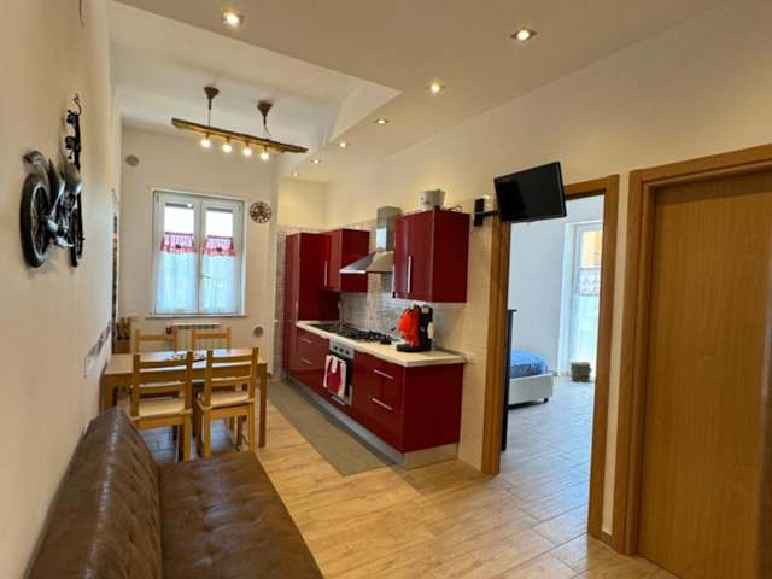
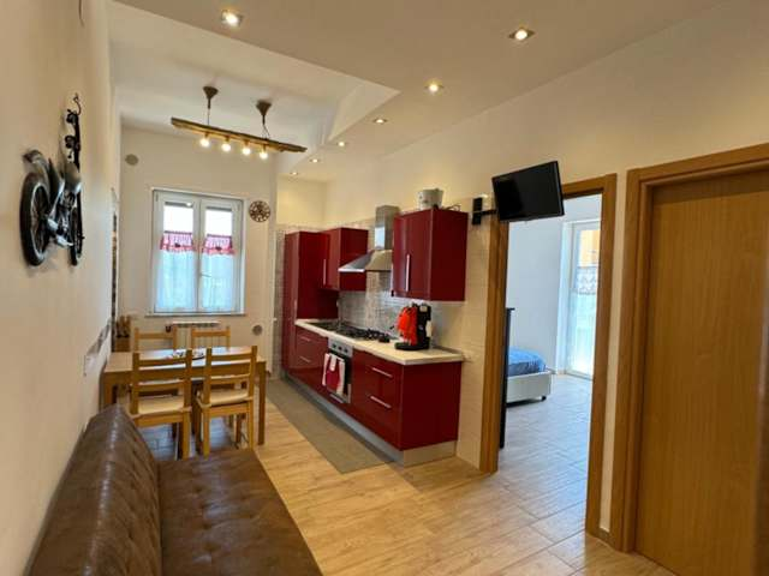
- bag (580, 372)
